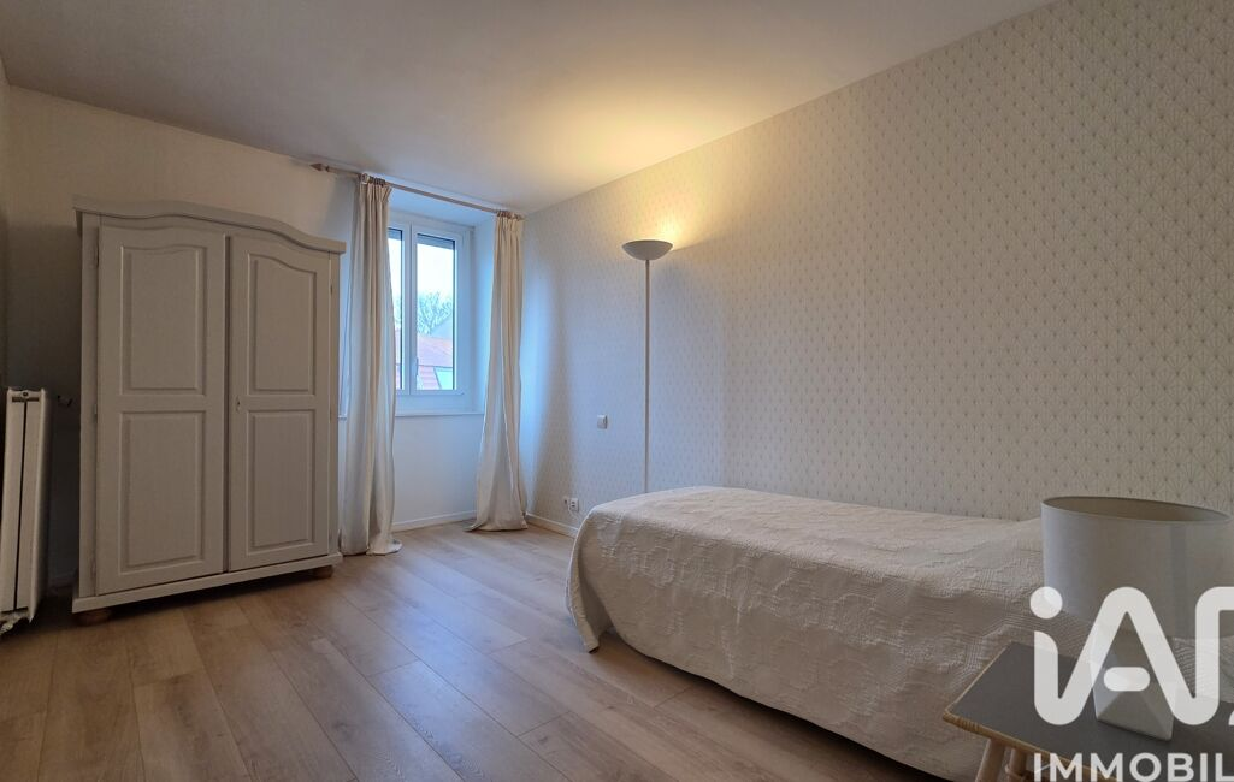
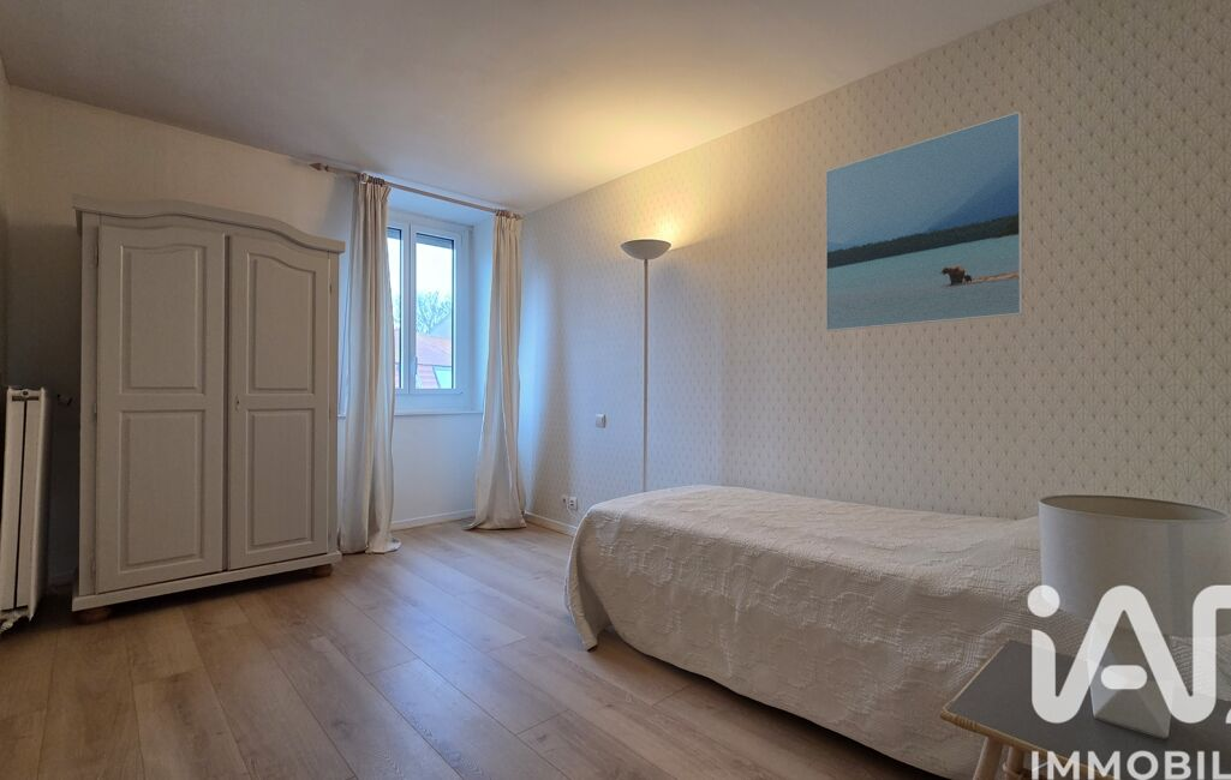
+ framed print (913, 234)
